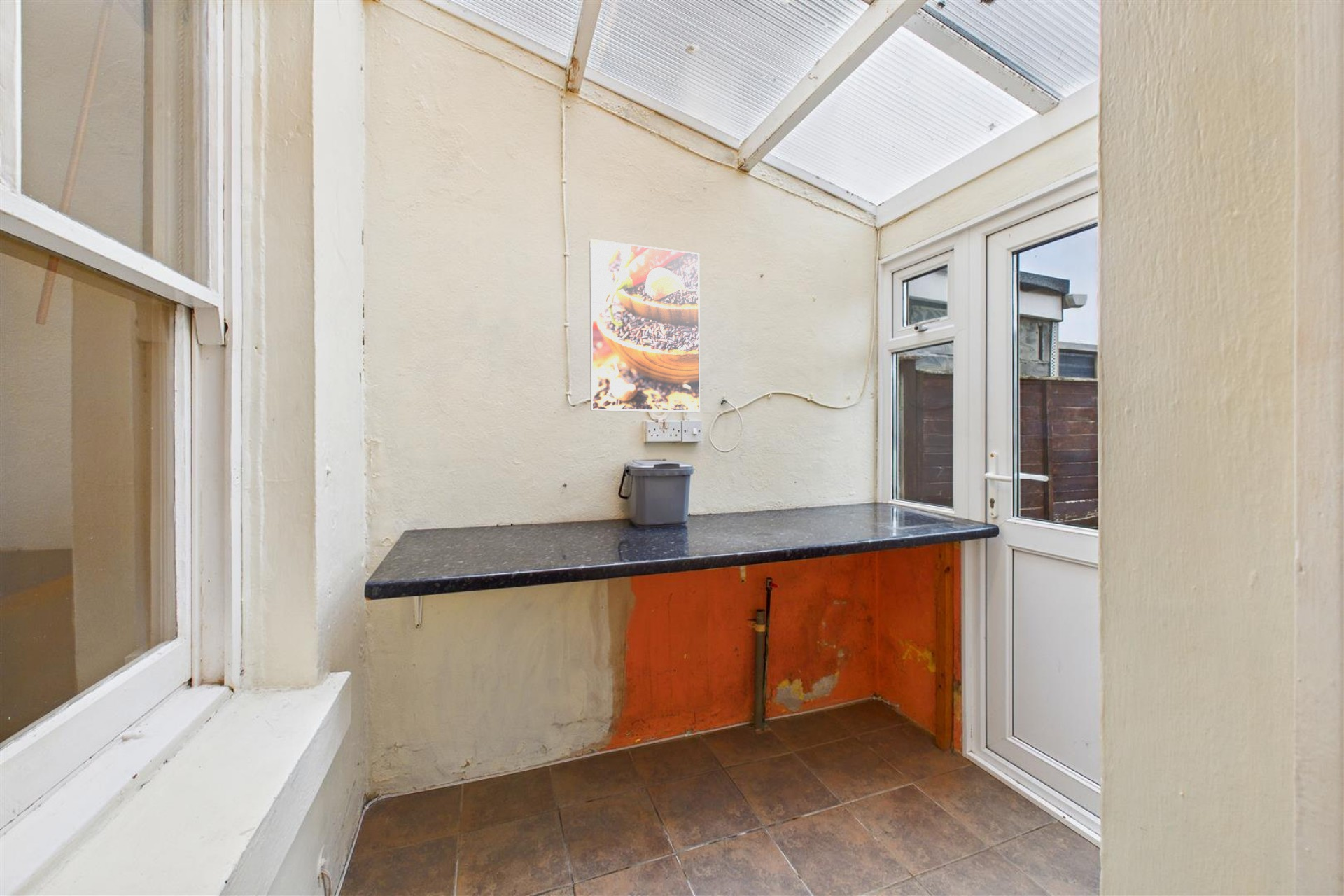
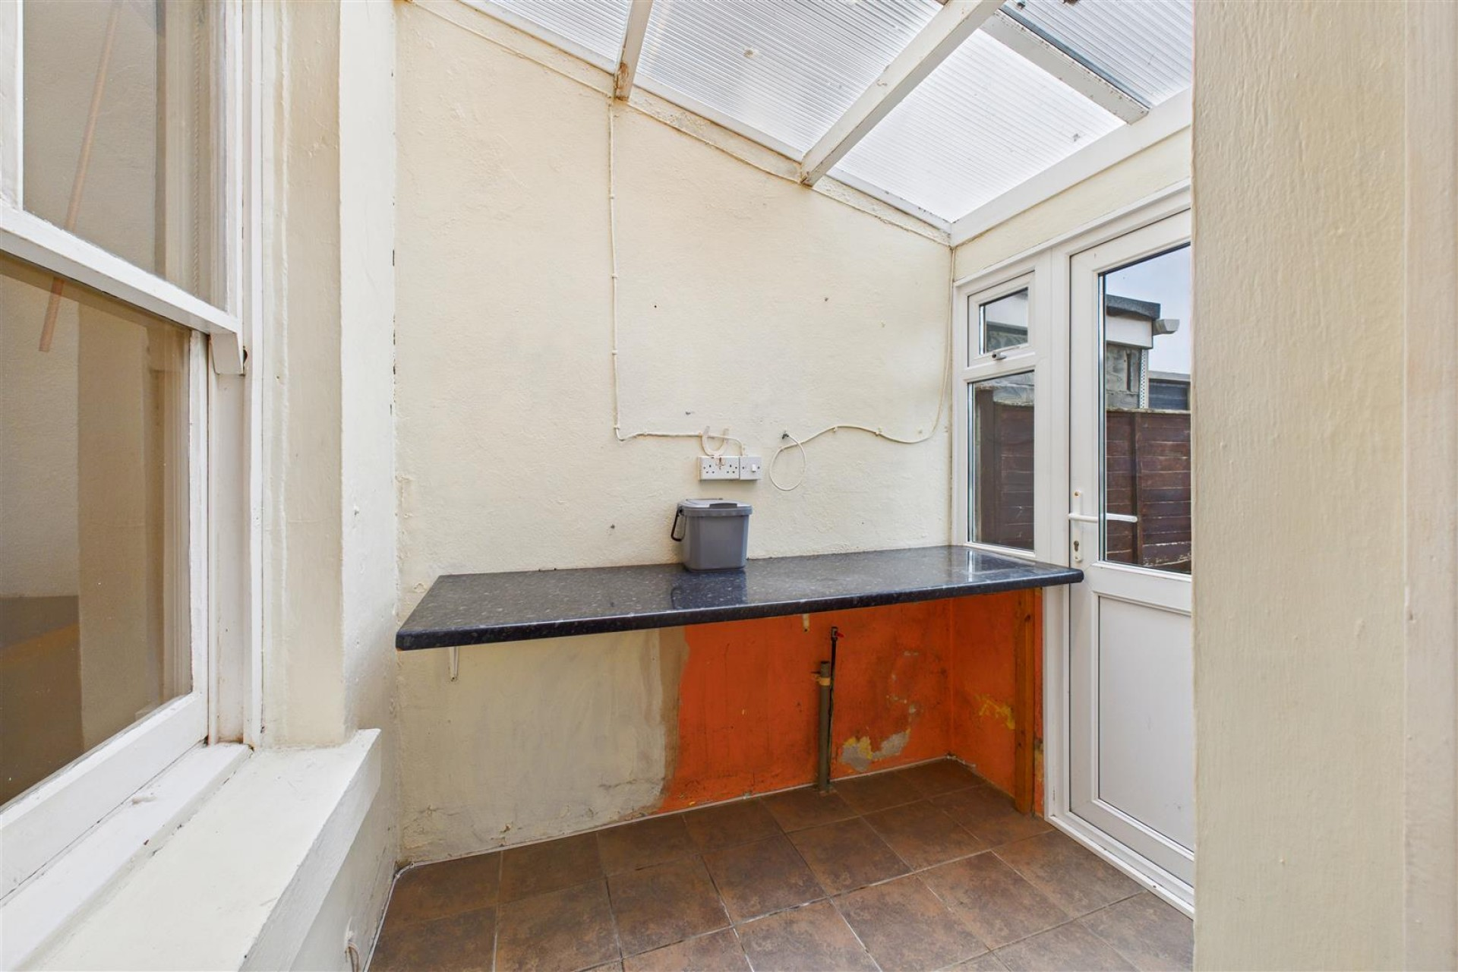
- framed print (646, 330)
